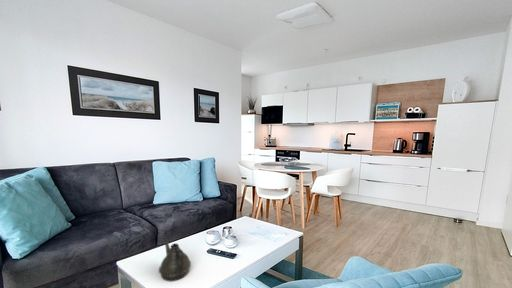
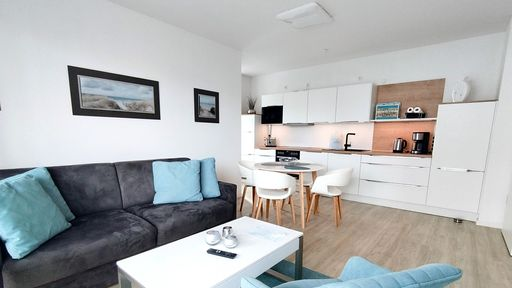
- teapot (173, 255)
